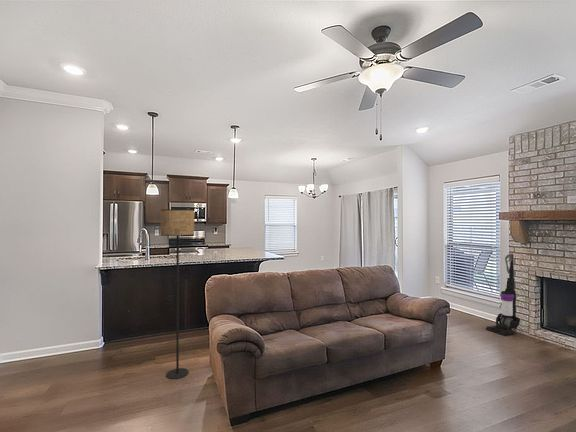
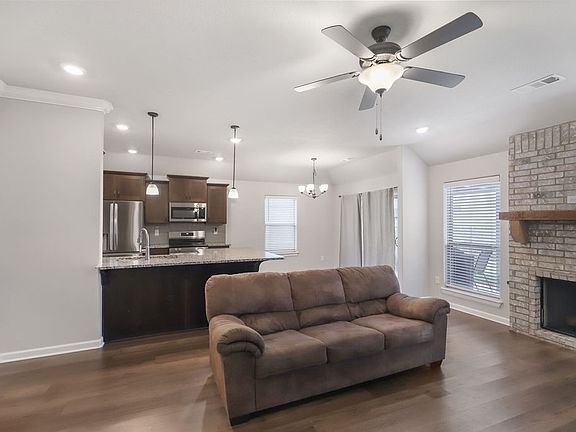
- floor lamp (177, 291)
- vacuum cleaner (505, 292)
